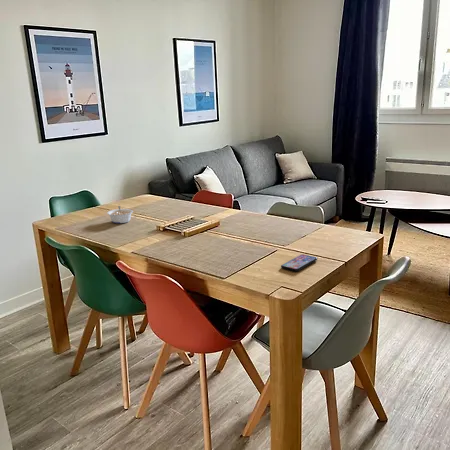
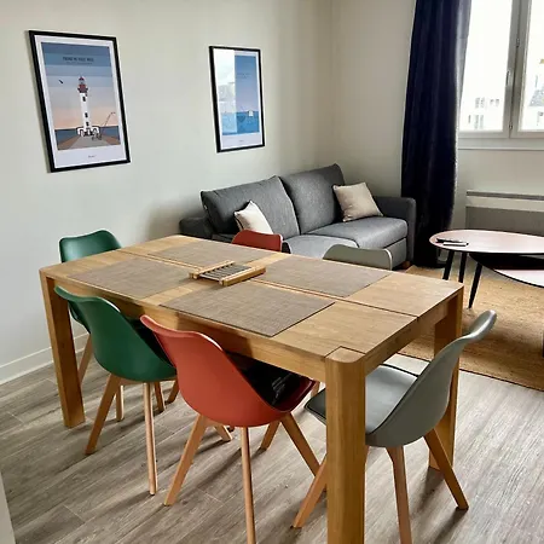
- smartphone (299, 262)
- legume (119, 215)
